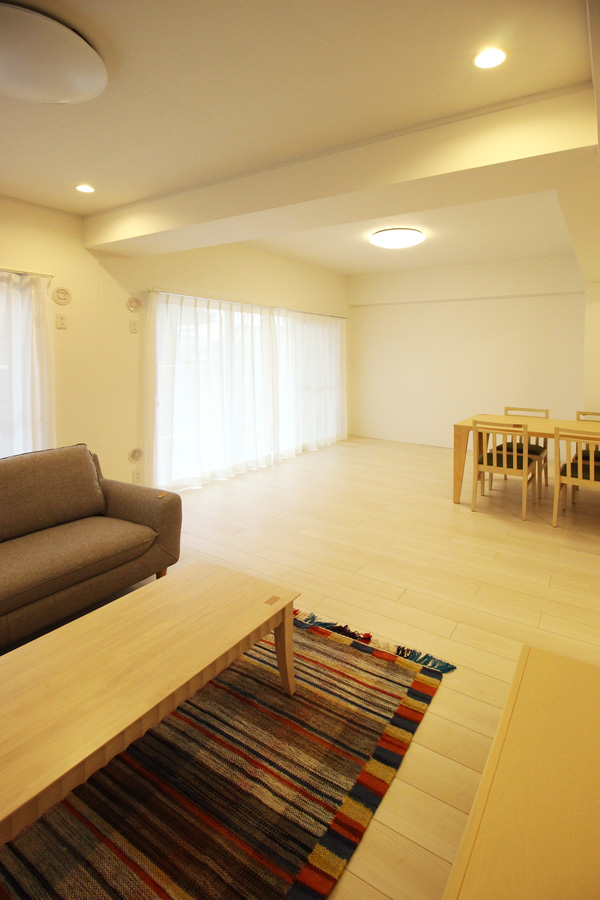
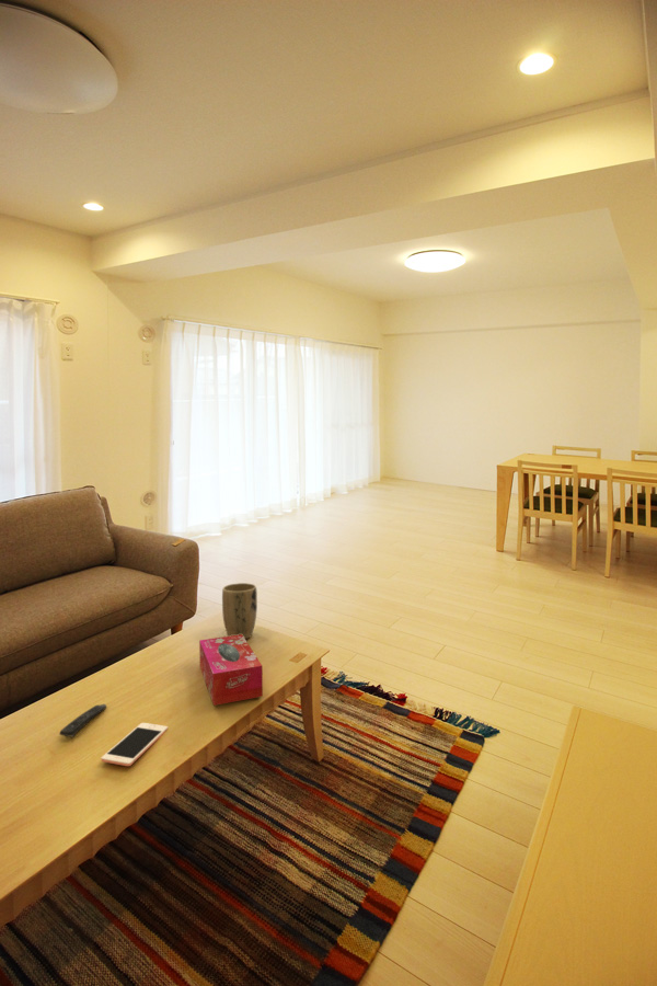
+ cell phone (136, 743)
+ remote control (85, 718)
+ plant pot (240, 611)
+ tissue box (229, 666)
